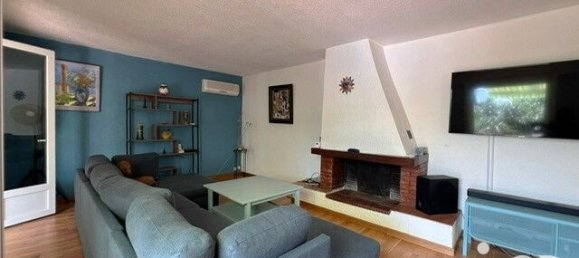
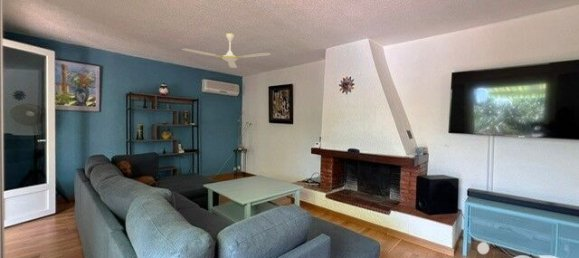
+ ceiling fan (228, 51)
